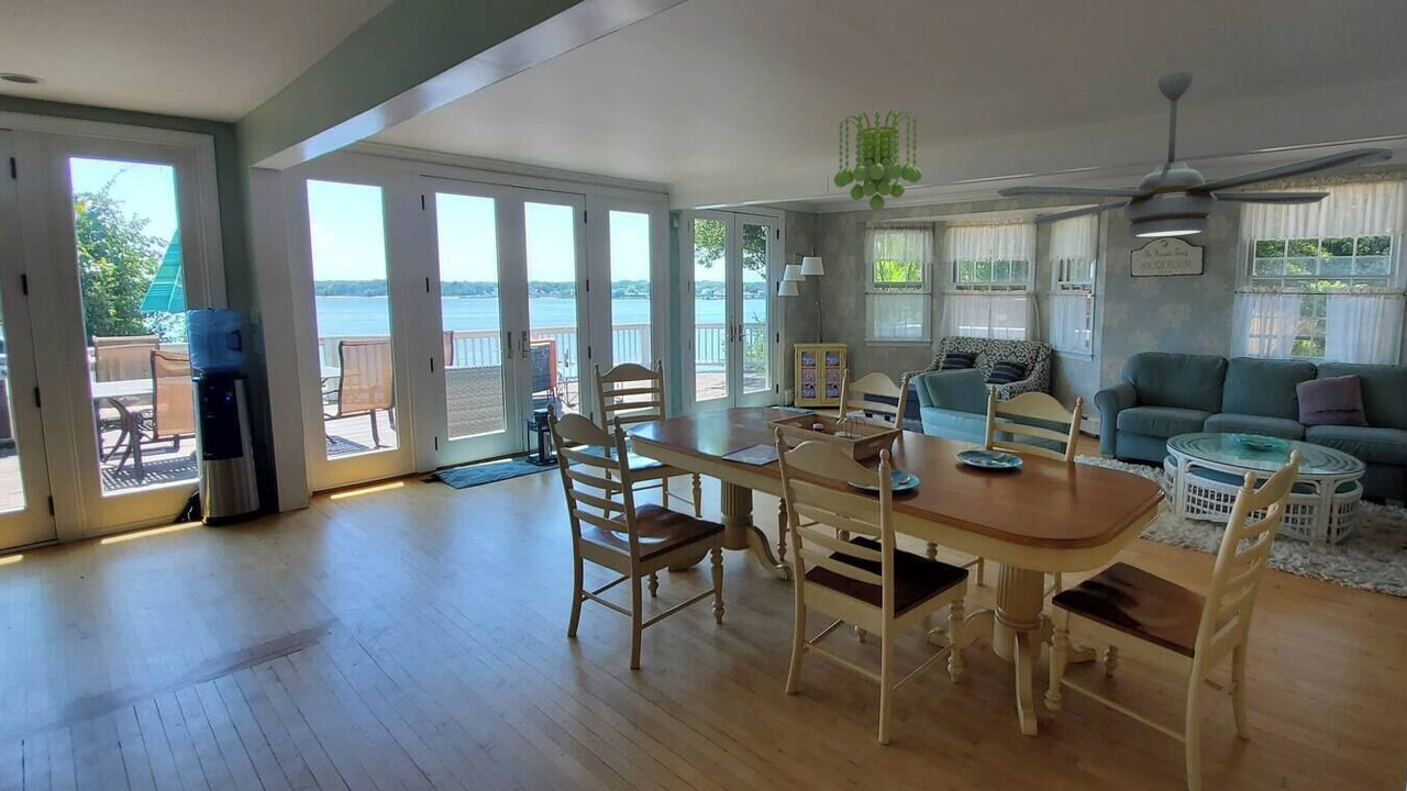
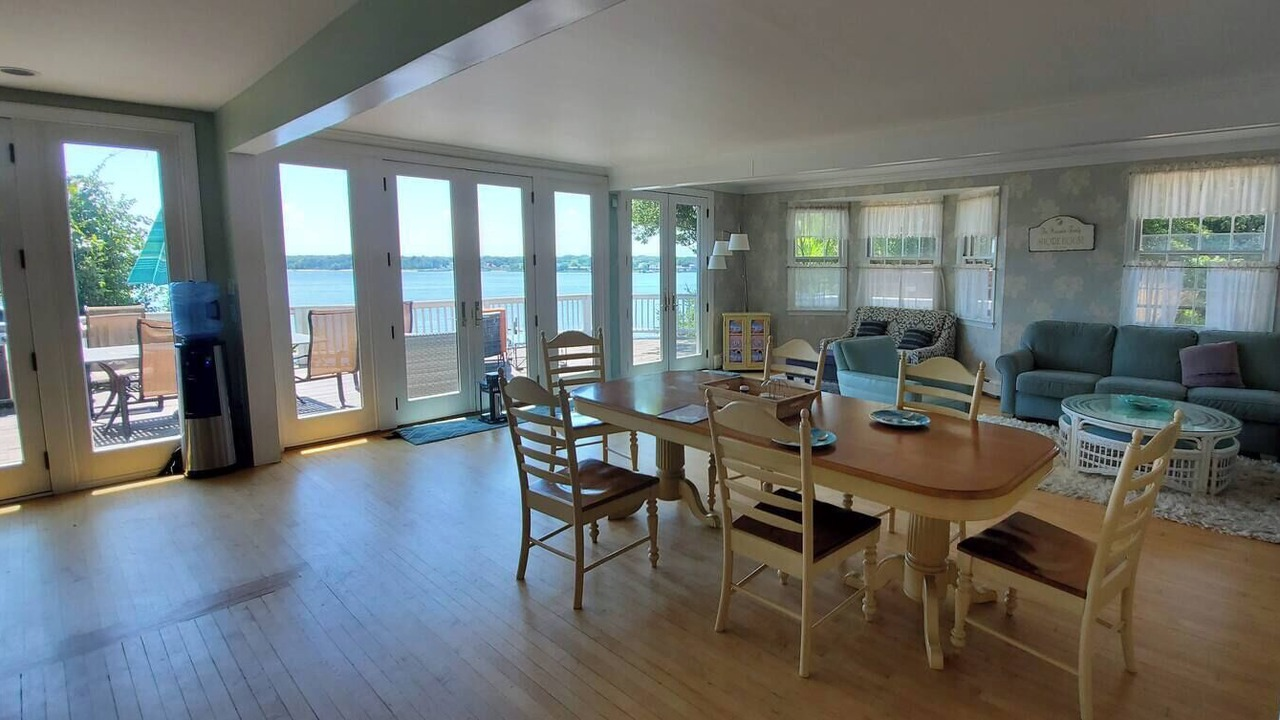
- ceiling fan (1171, 156)
- chandelier (877, 161)
